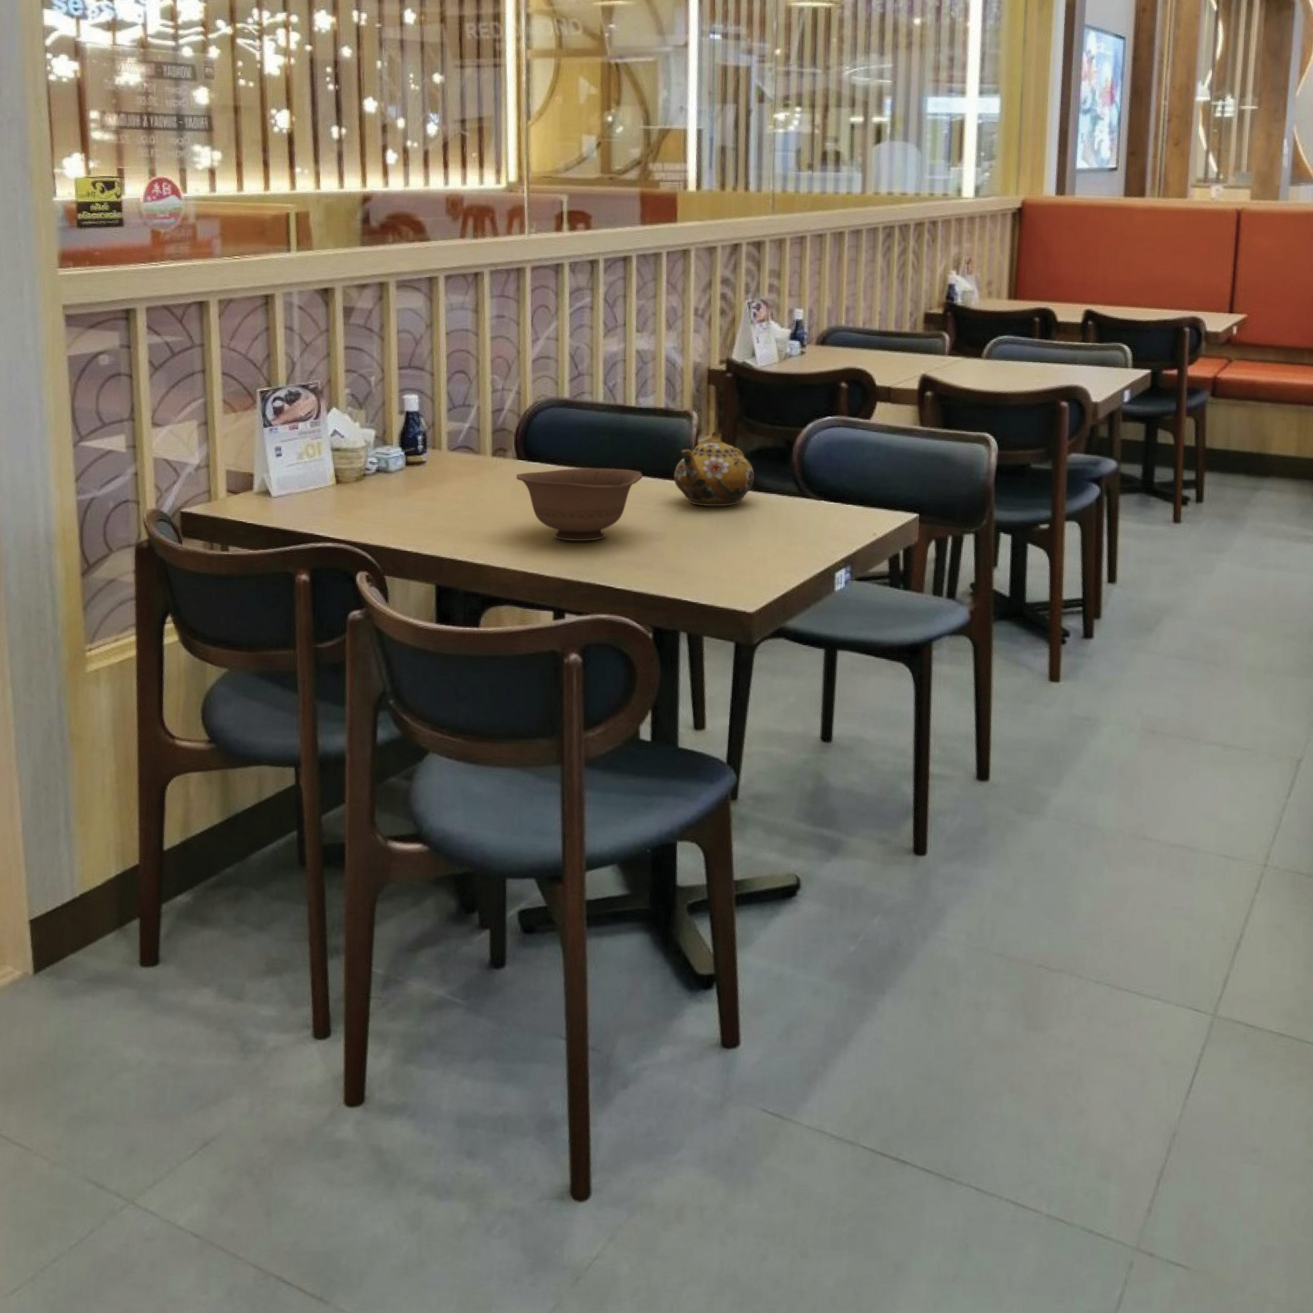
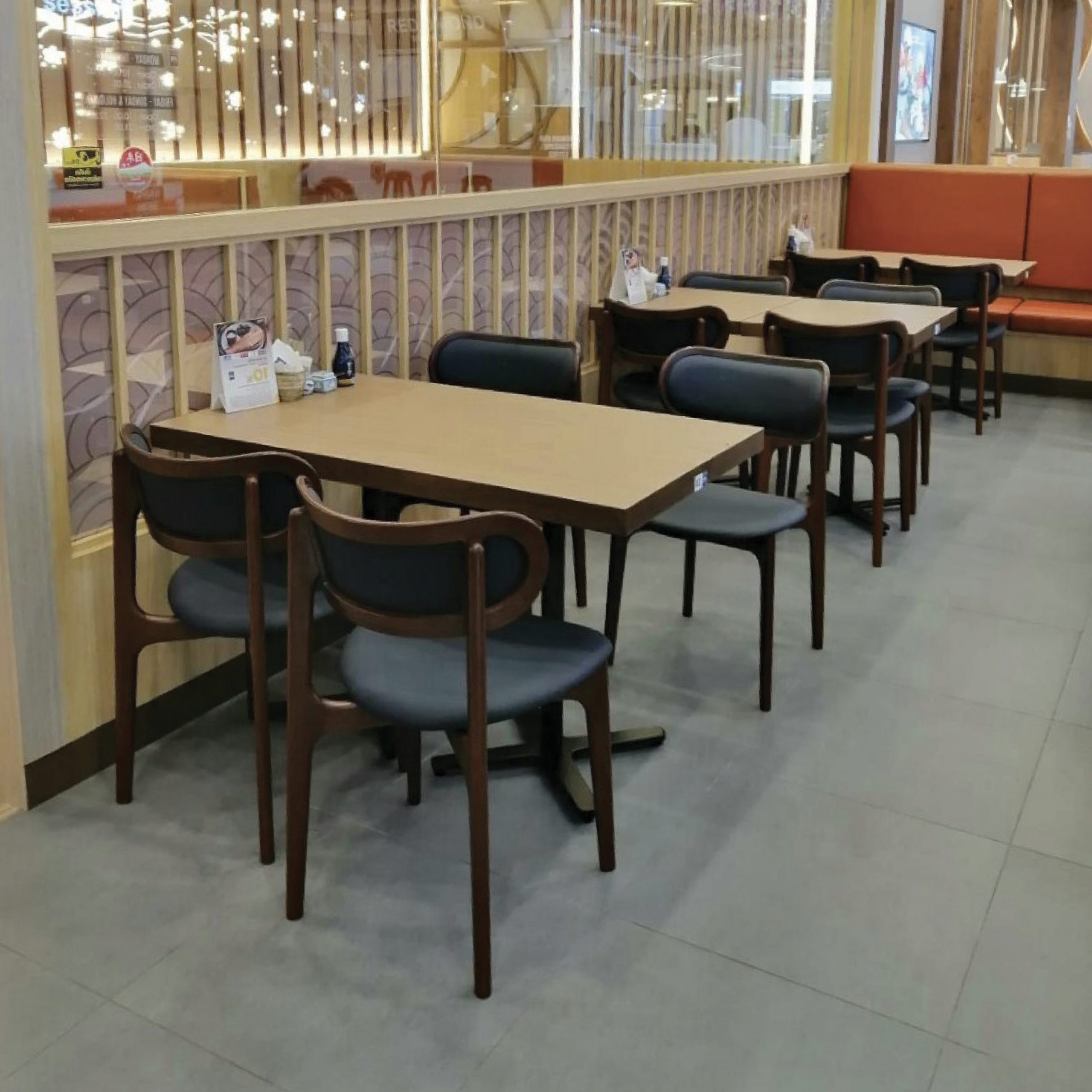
- teapot (713, 467)
- bowl (580, 505)
